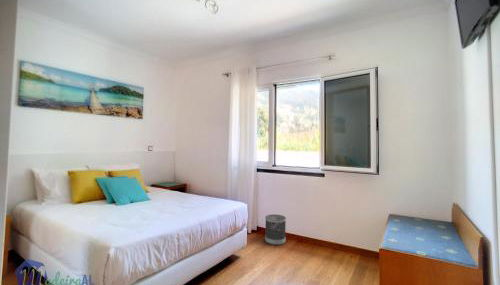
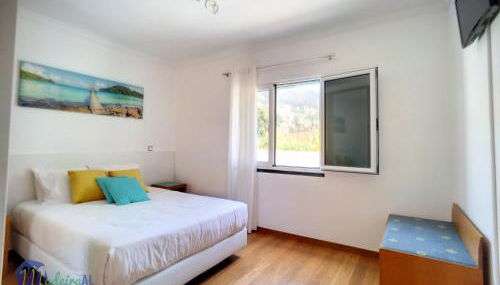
- wastebasket (275, 228)
